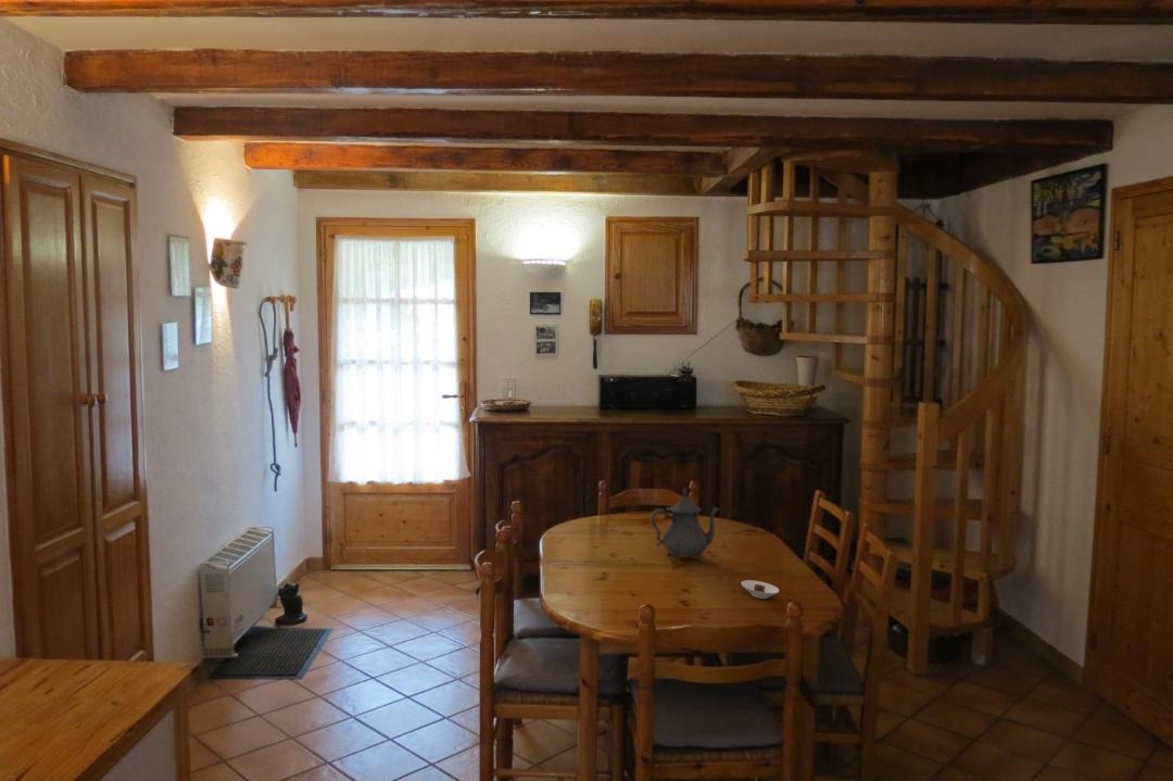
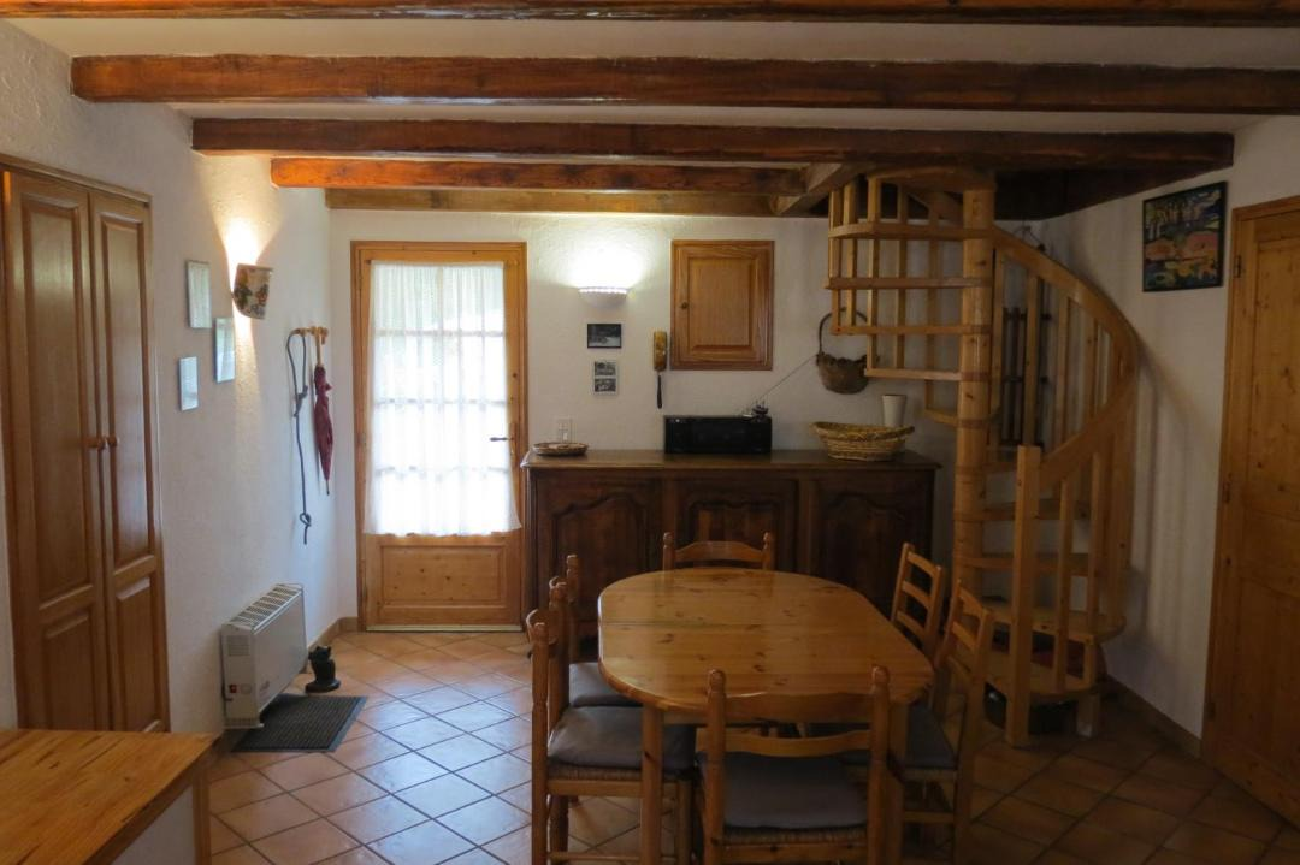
- saucer (759, 590)
- teapot (684, 522)
